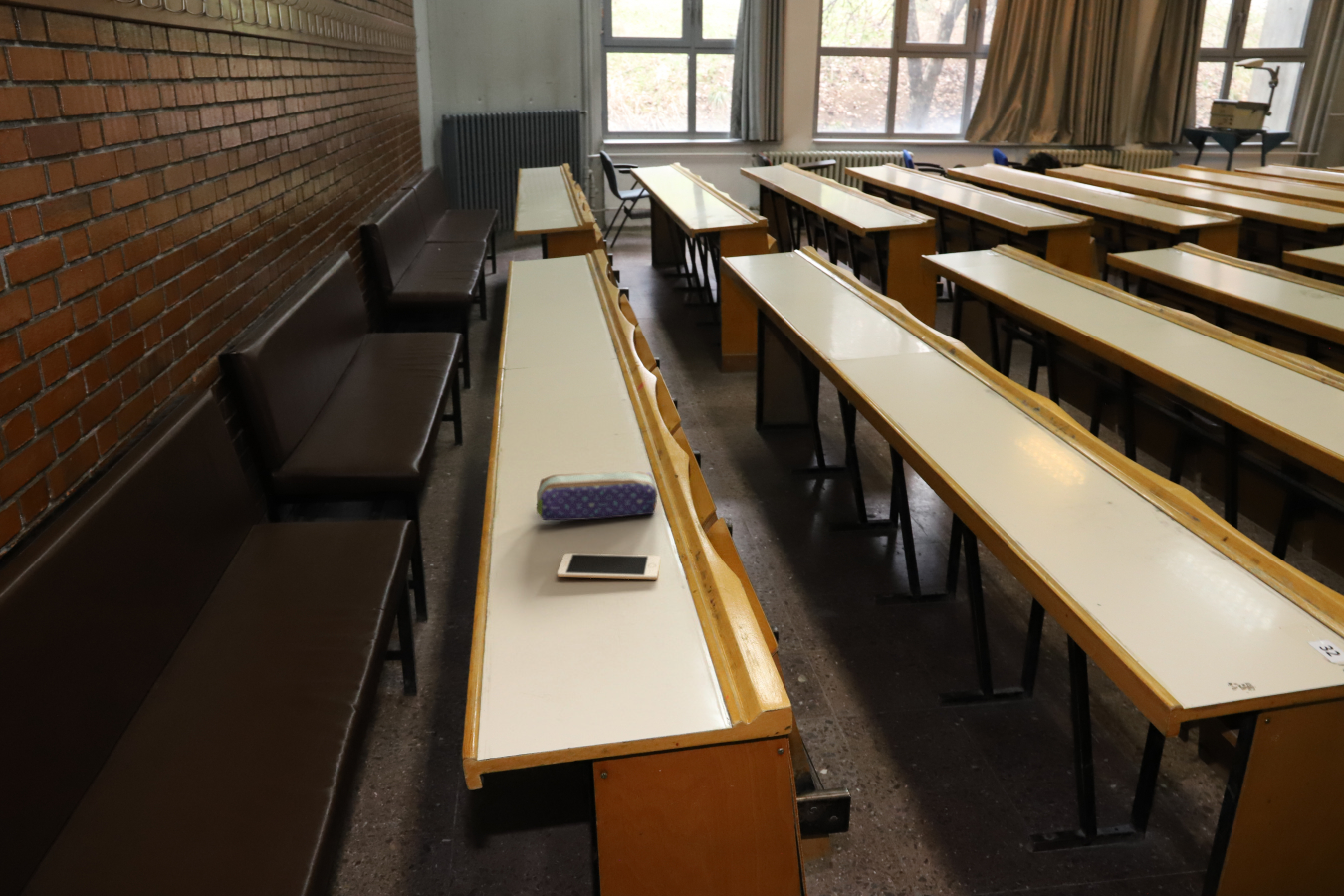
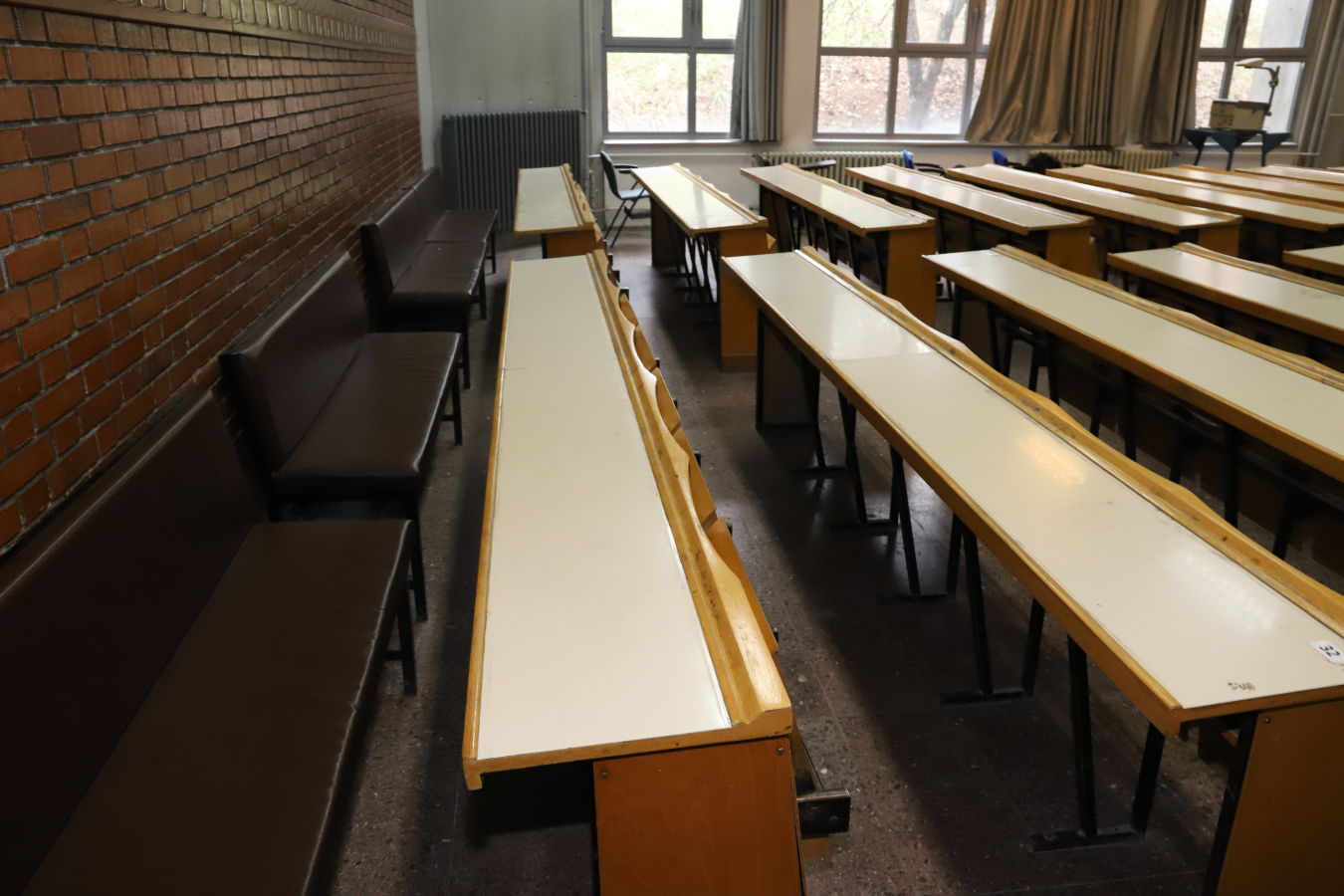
- pencil case (595, 494)
- cell phone (609, 565)
